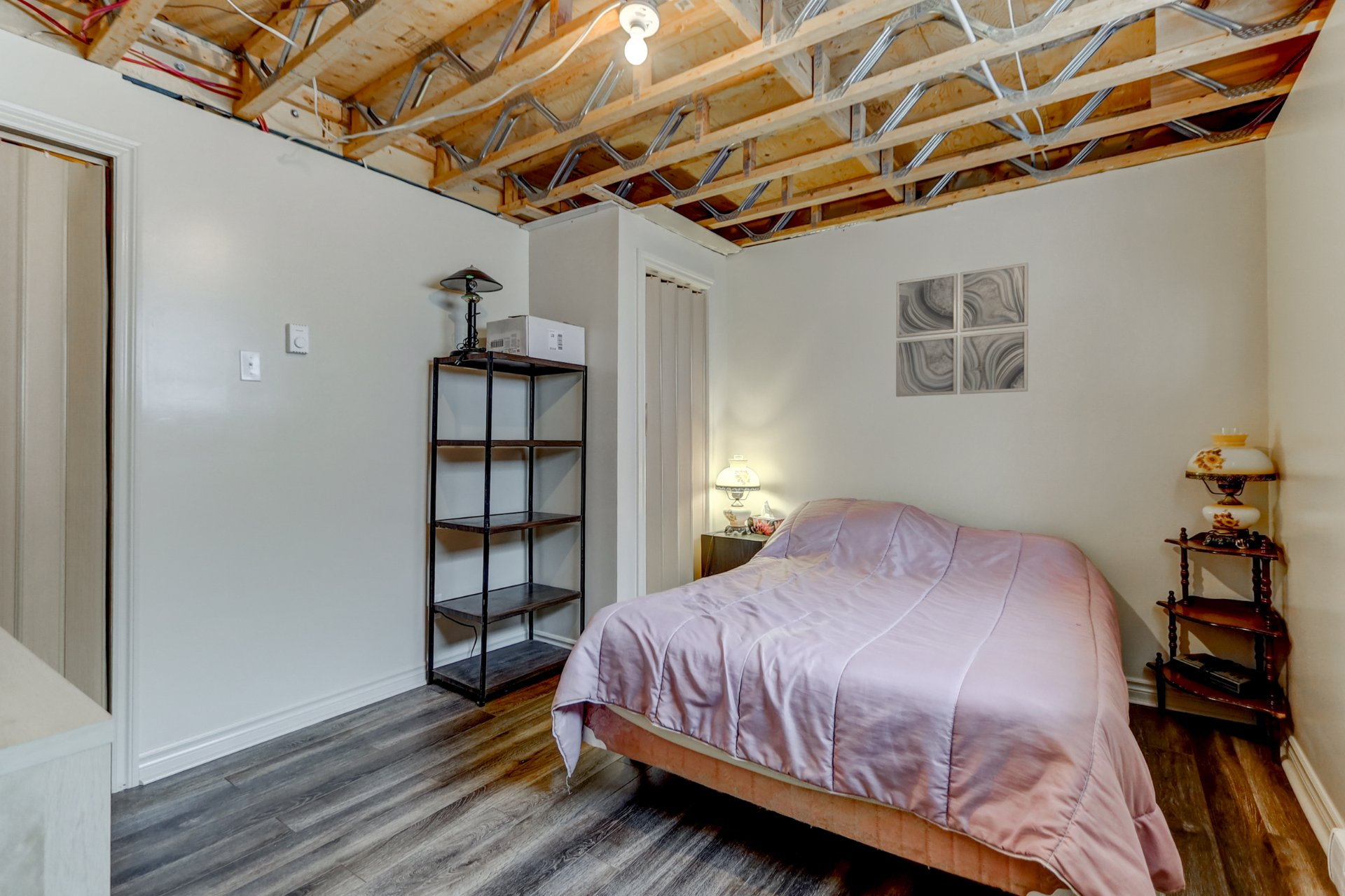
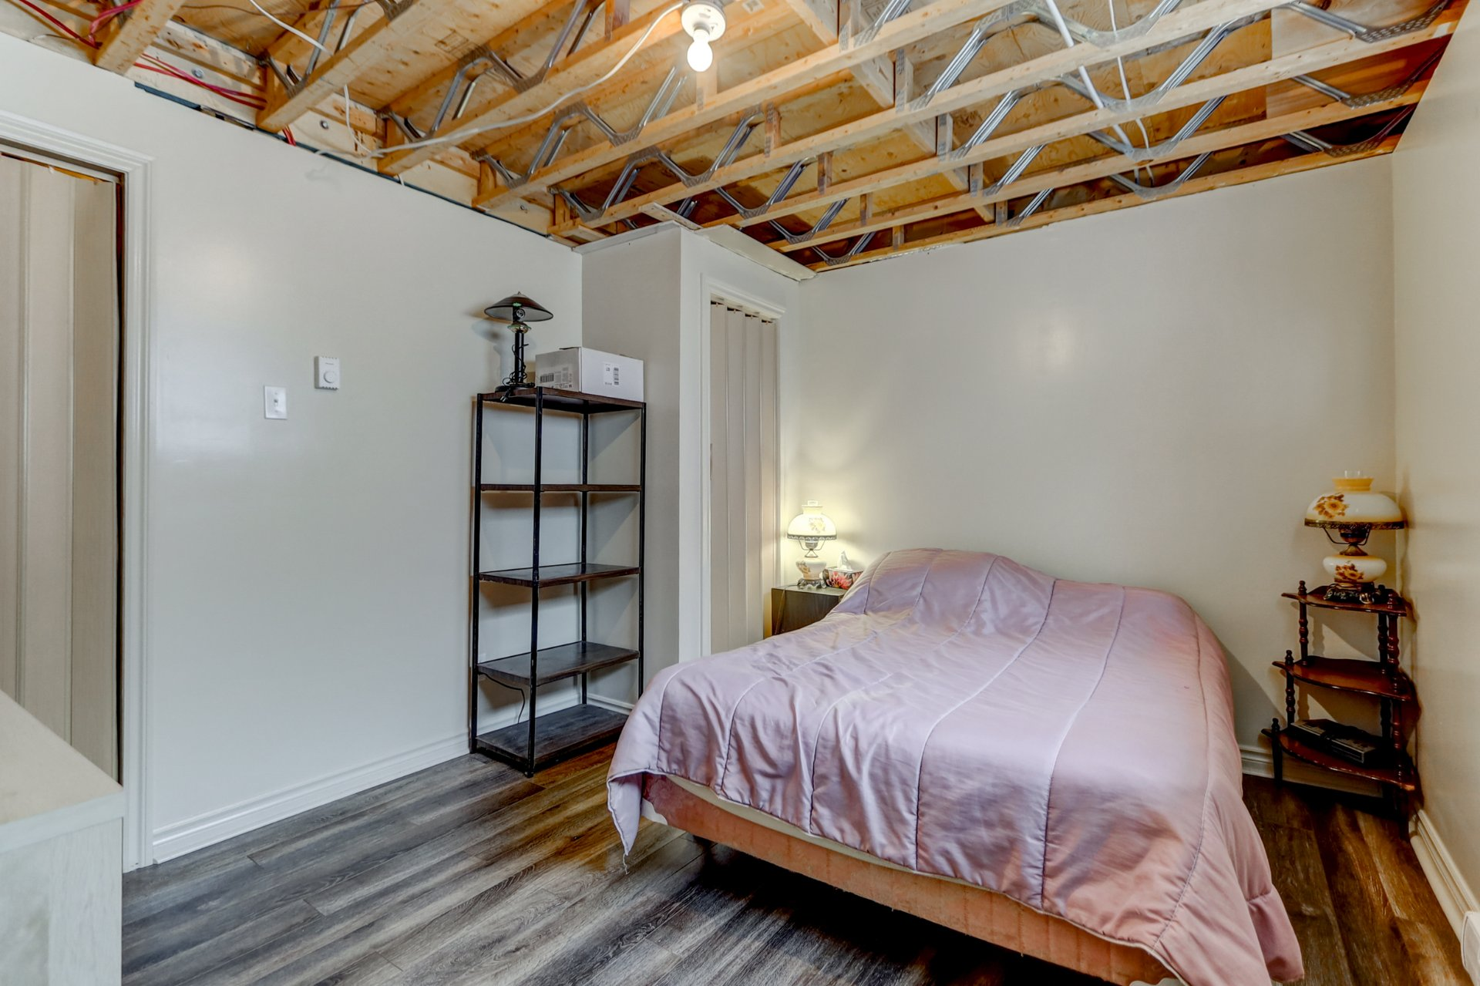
- wall art (957, 332)
